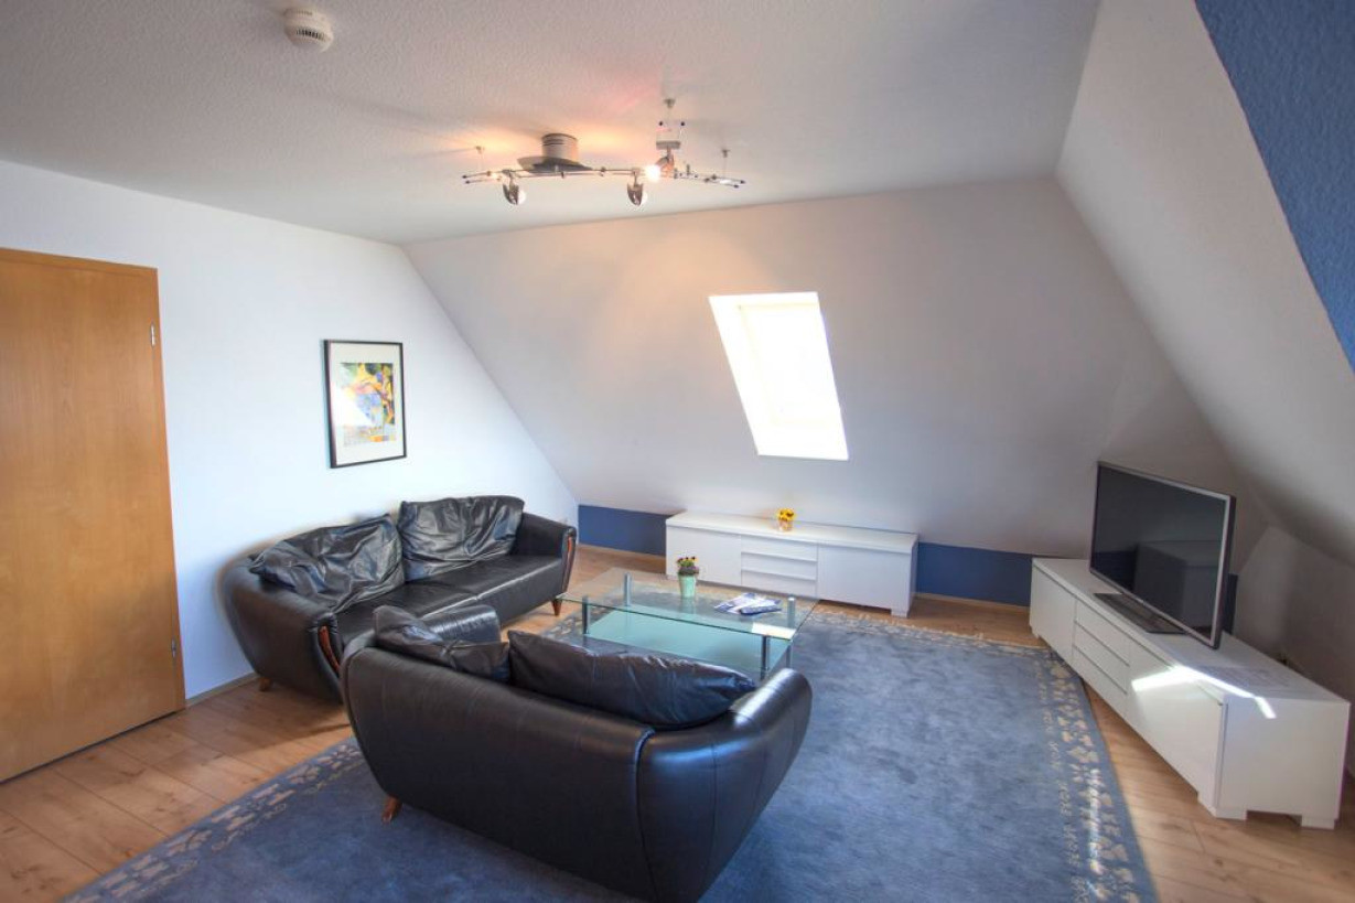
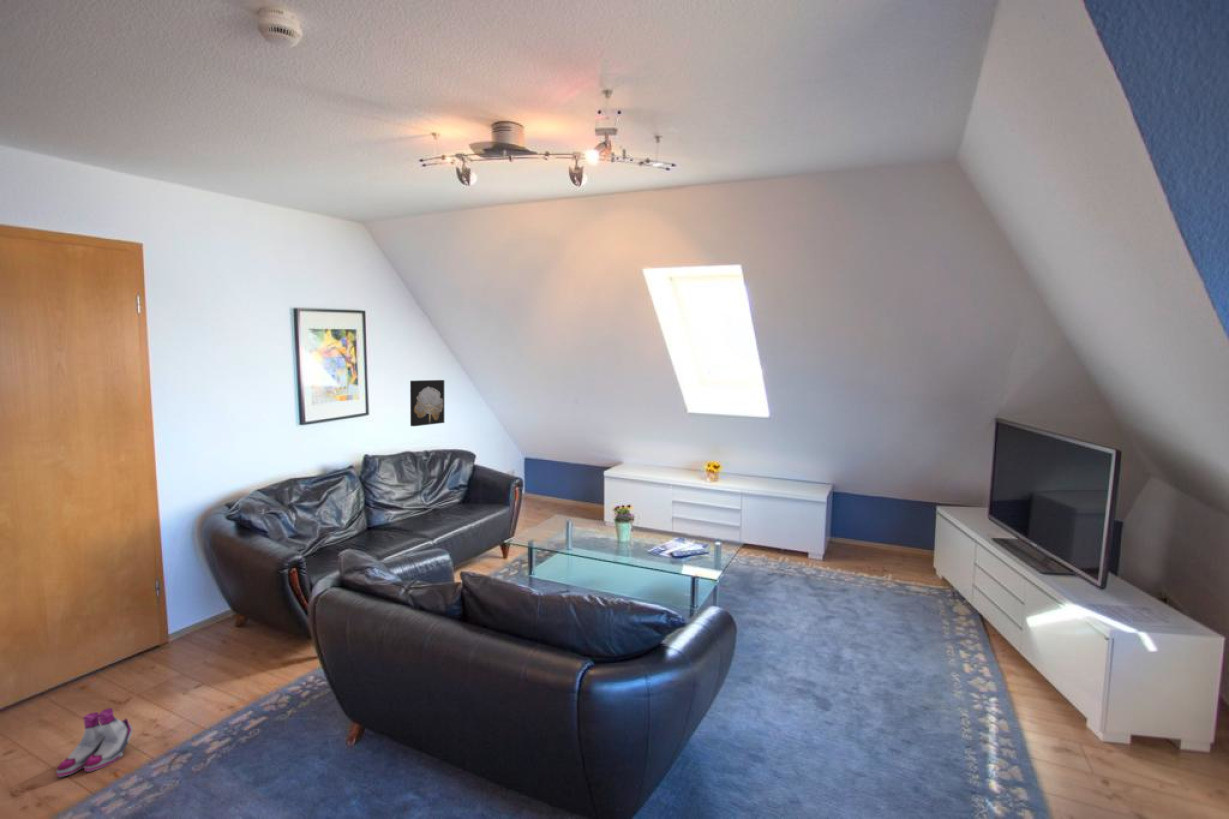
+ wall art (427, 402)
+ boots (95, 736)
